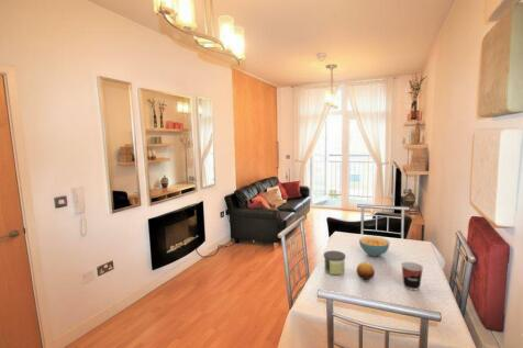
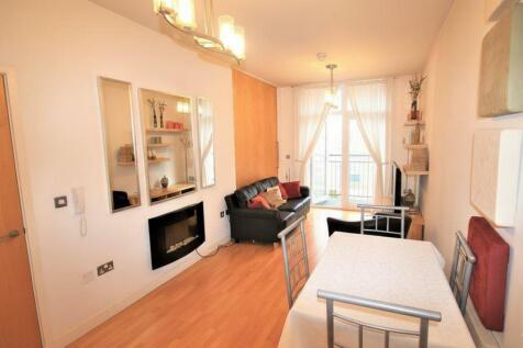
- fruit (365, 270)
- cup (411, 276)
- cereal bowl (374, 247)
- candle (334, 262)
